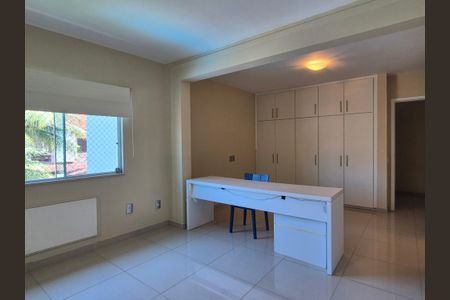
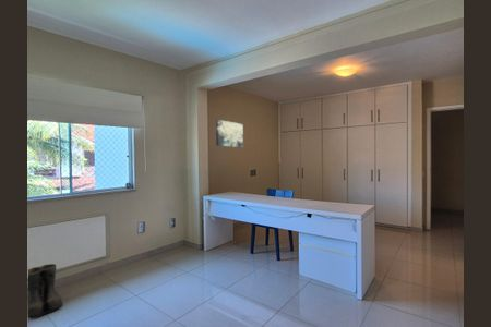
+ boots (43, 288)
+ wall art (230, 134)
